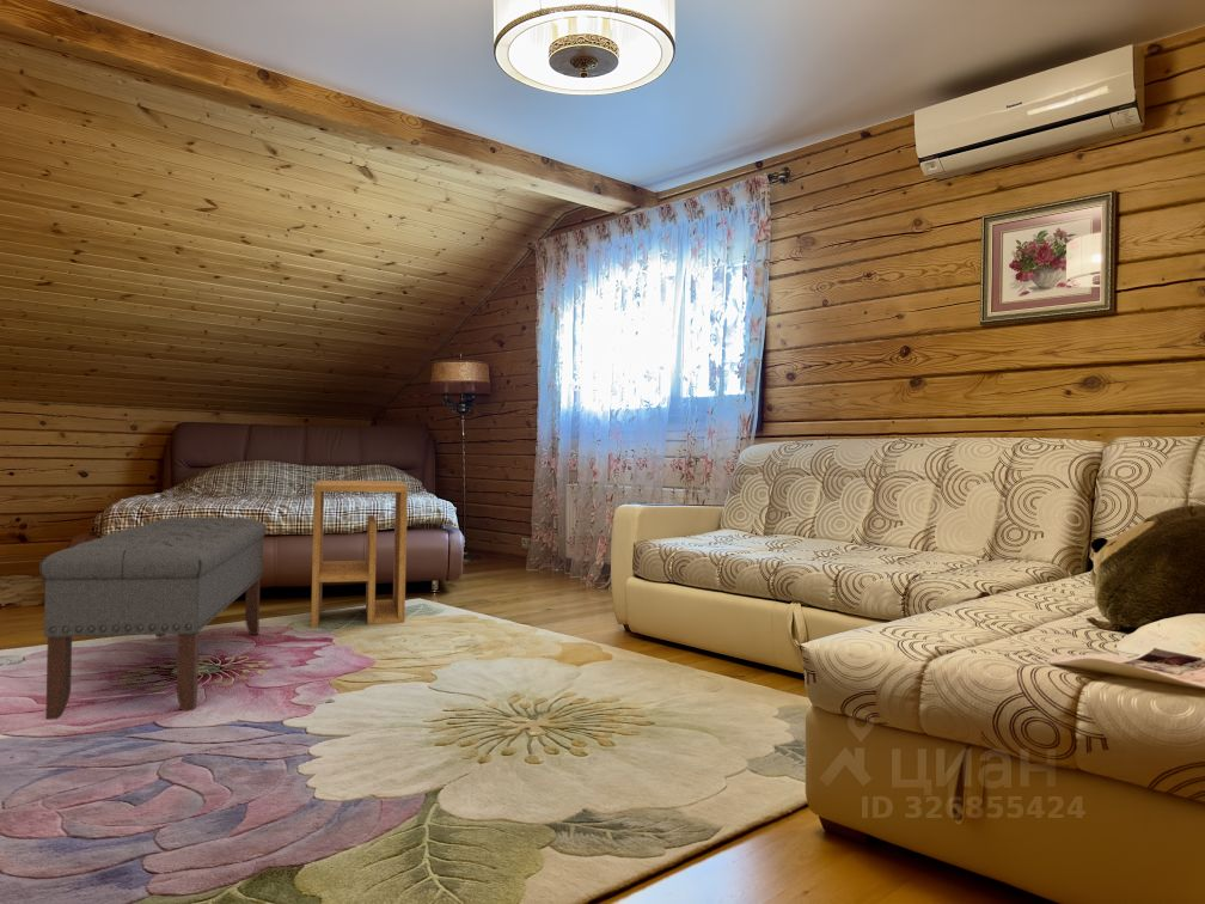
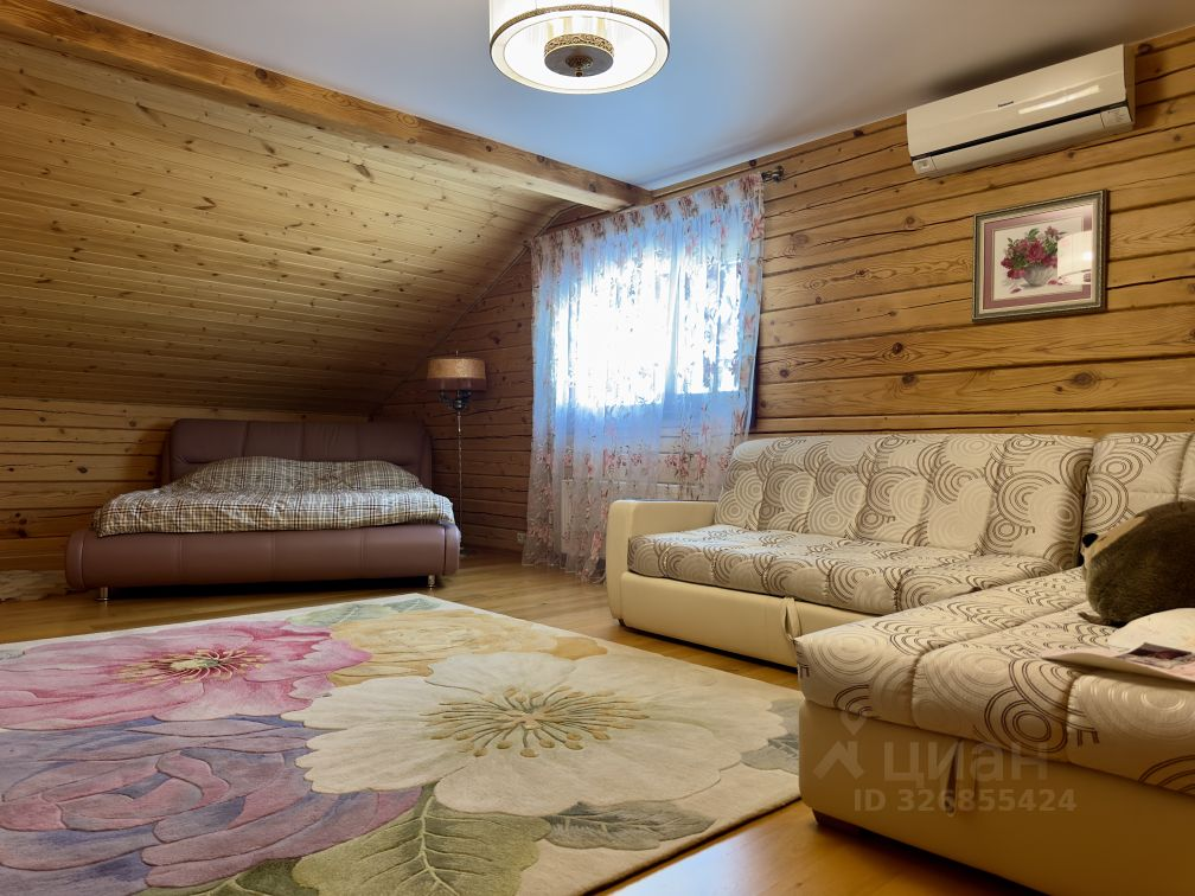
- side table (367, 549)
- bench (173, 598)
